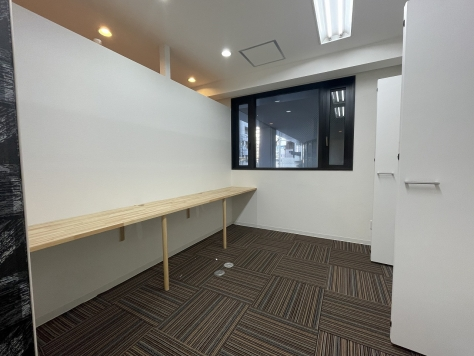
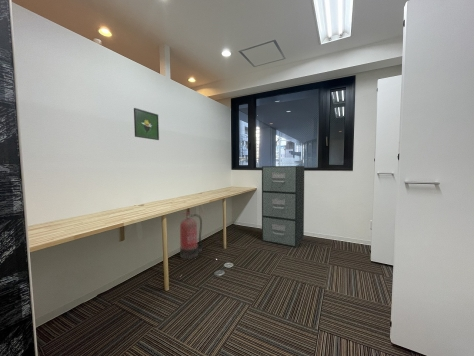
+ fire extinguisher (191, 232)
+ filing cabinet (283, 202)
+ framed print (147, 125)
